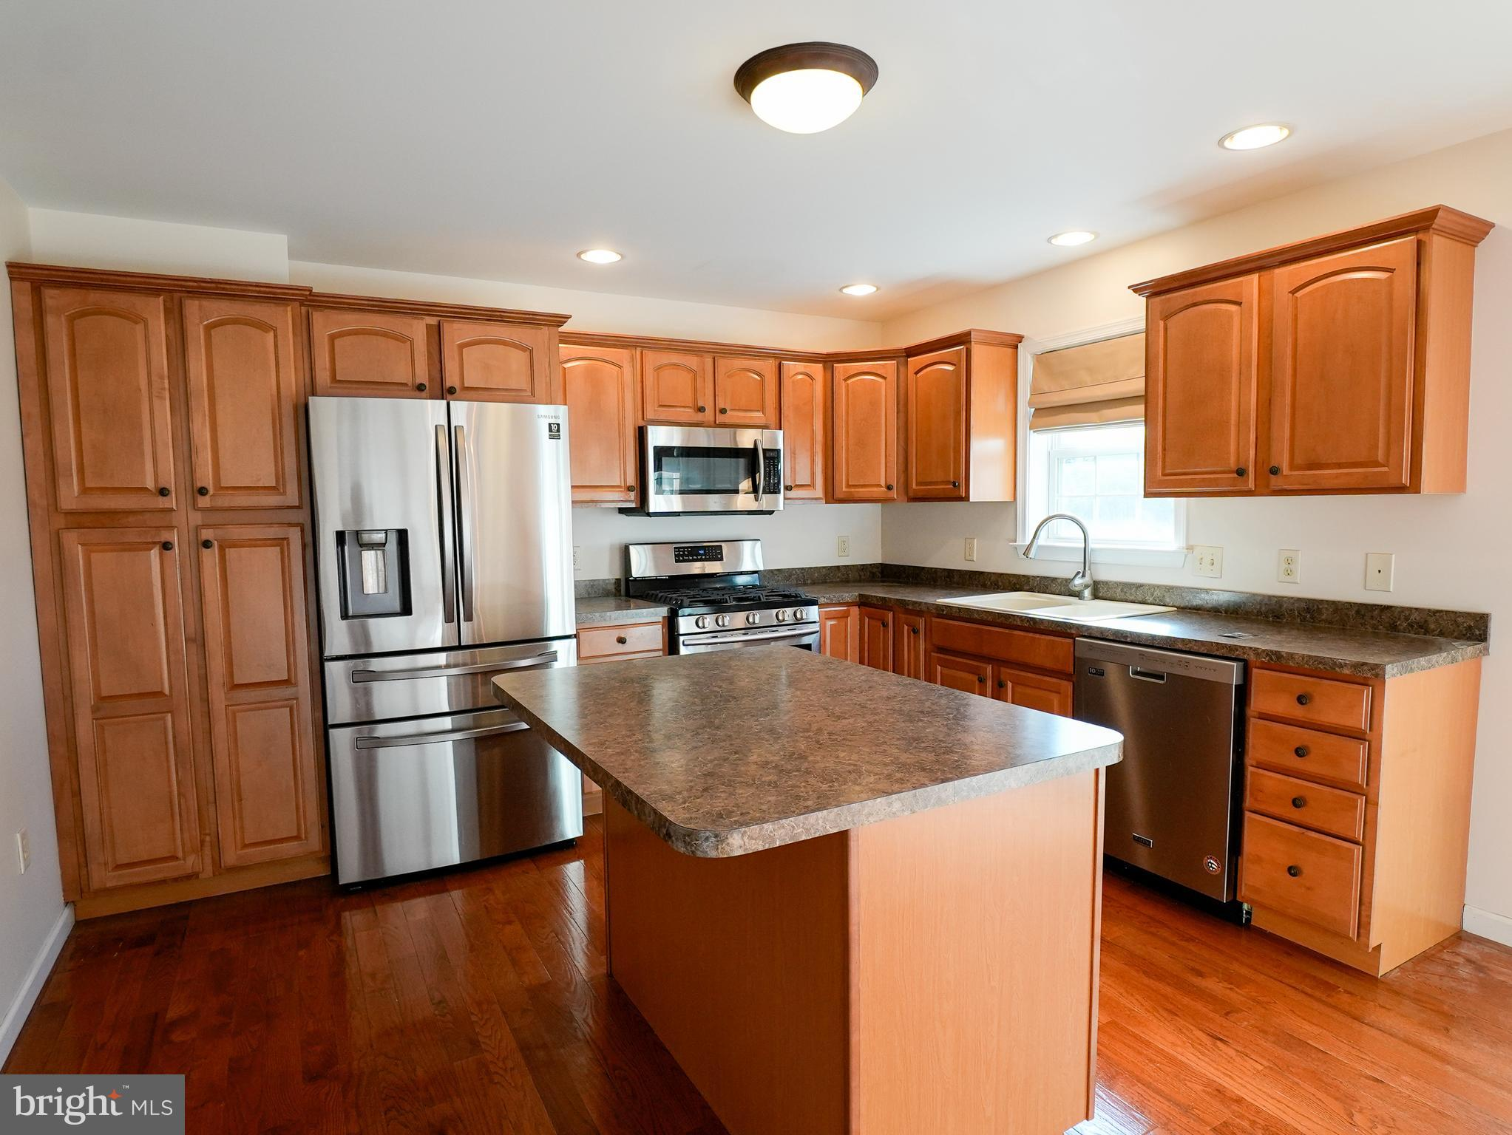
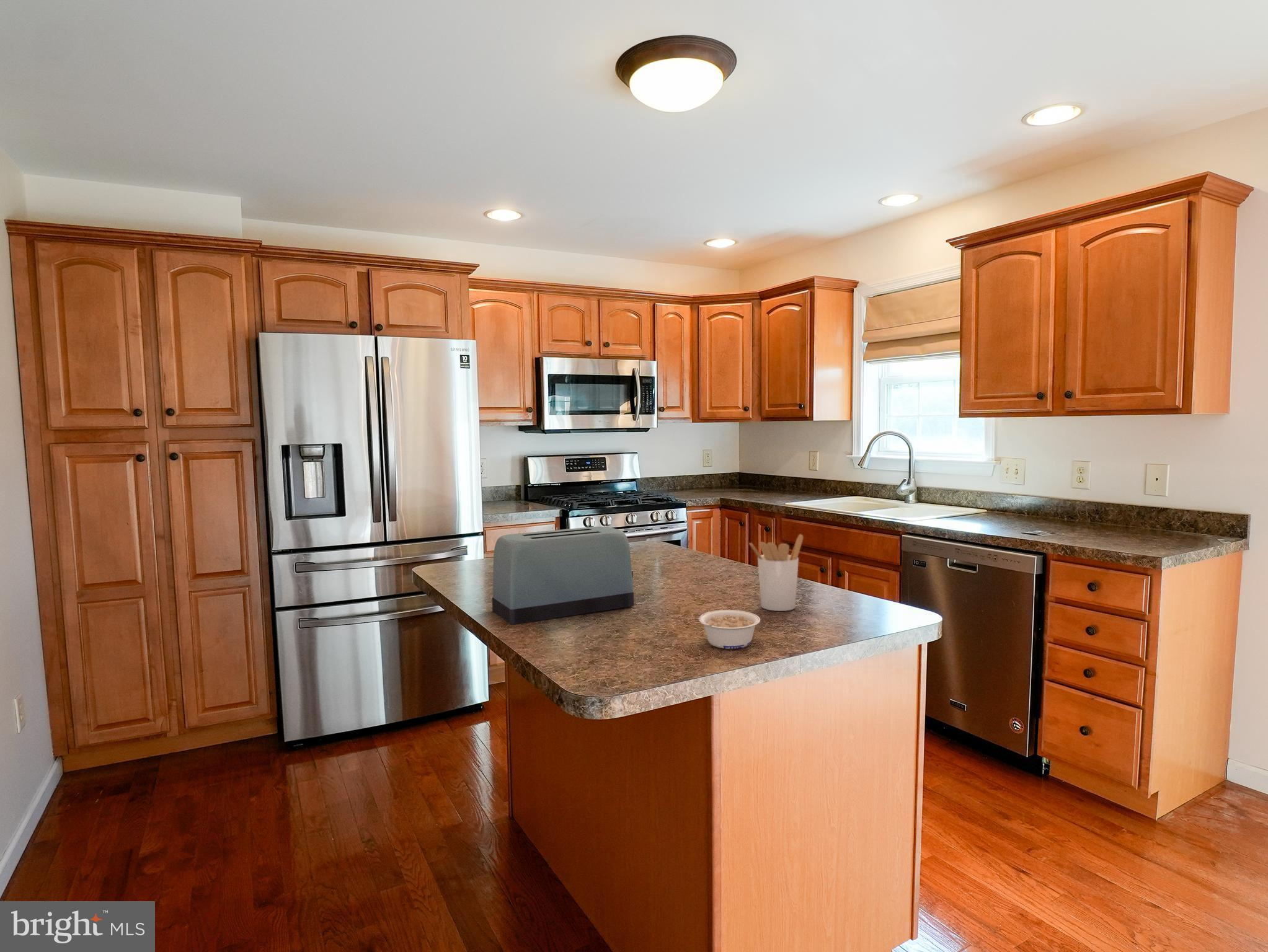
+ utensil holder (777, 572)
+ toaster (564, 570)
+ legume (729, 628)
